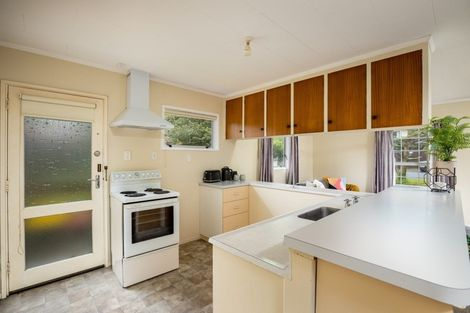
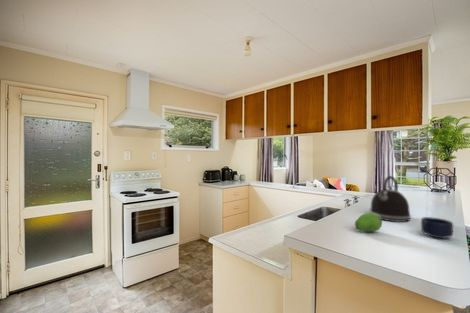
+ mug (434, 228)
+ fruit (368, 222)
+ kettle (389, 196)
